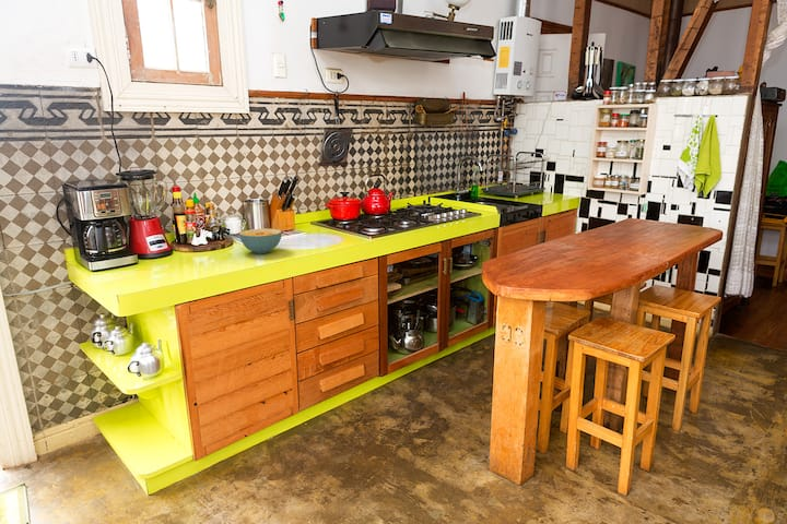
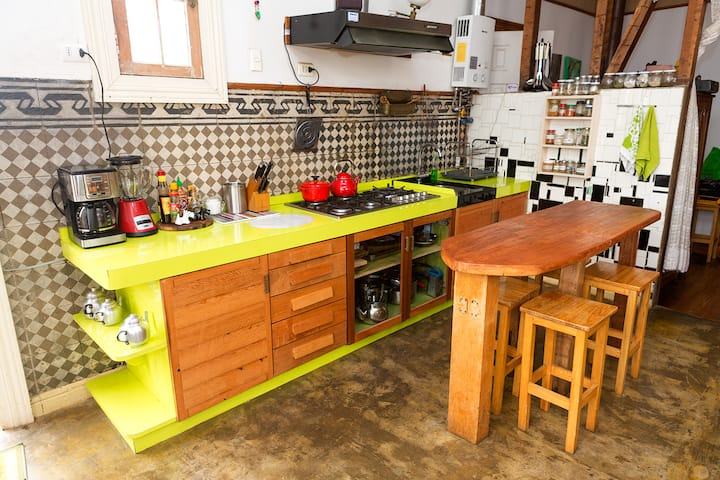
- cereal bowl (260, 241)
